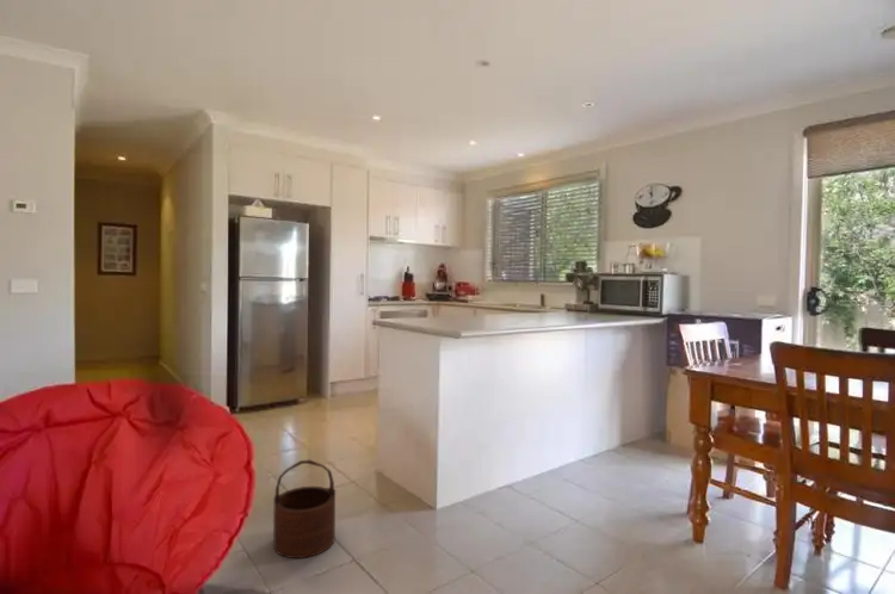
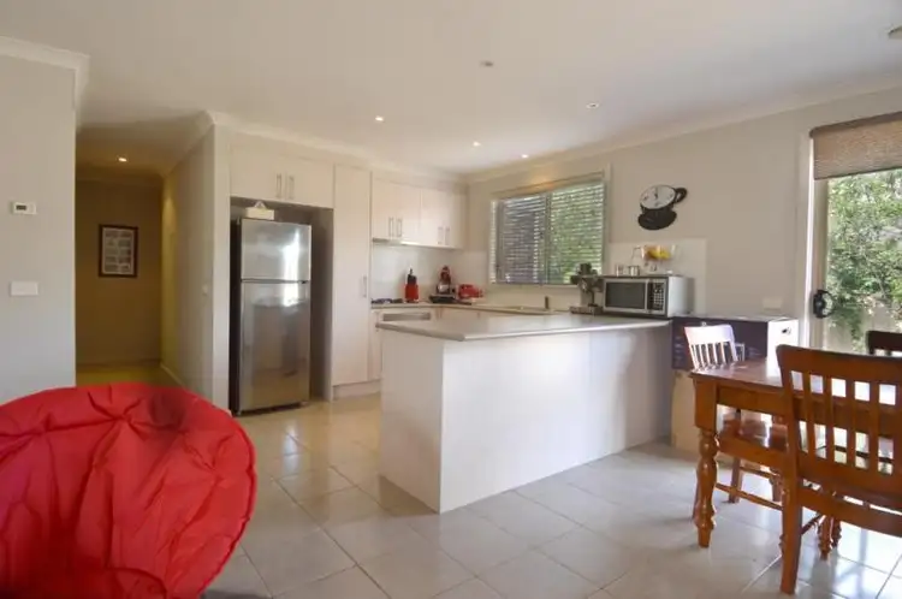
- wooden bucket (304, 502)
